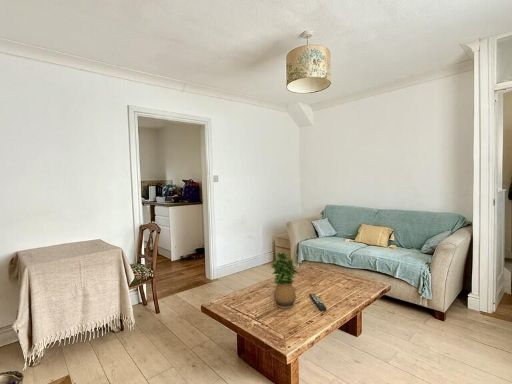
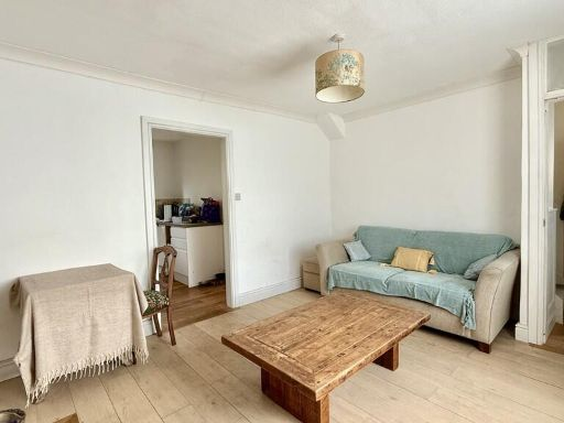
- remote control (317, 301)
- potted plant (283, 279)
